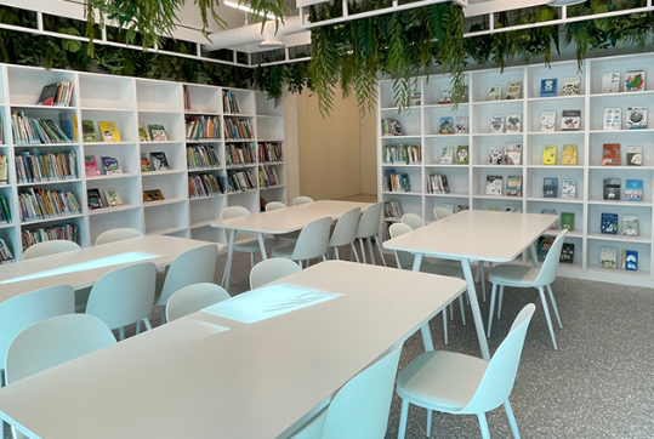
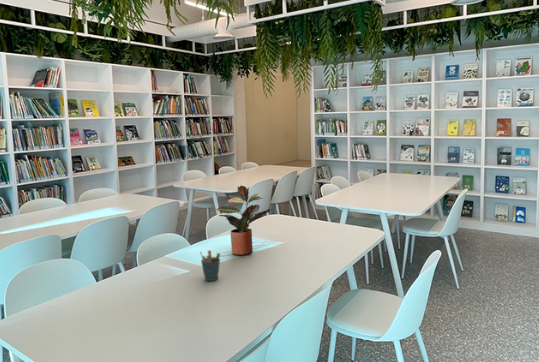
+ pen holder (210, 264)
+ potted plant (245, 217)
